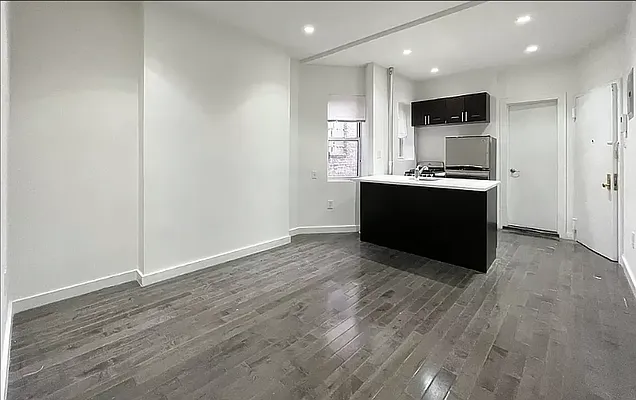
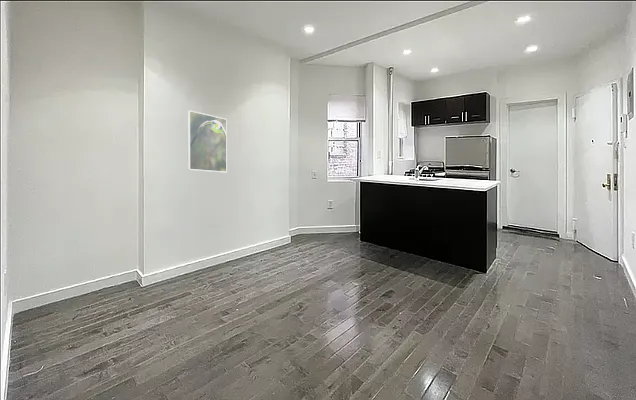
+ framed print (208, 143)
